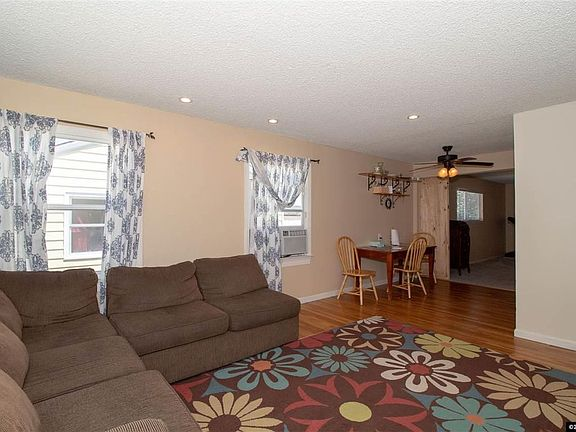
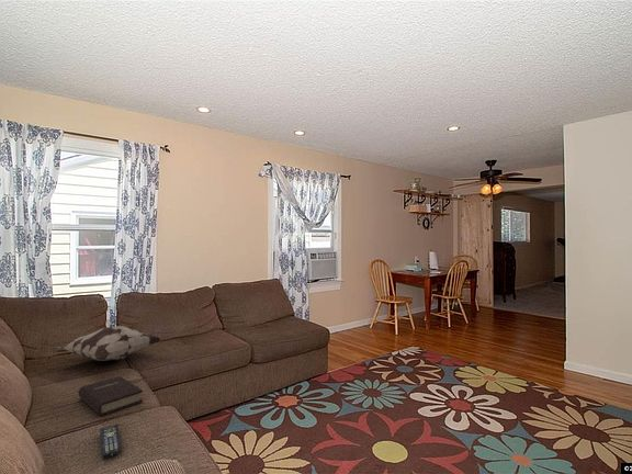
+ decorative pillow (109, 343)
+ remote control (110, 439)
+ book (110, 394)
